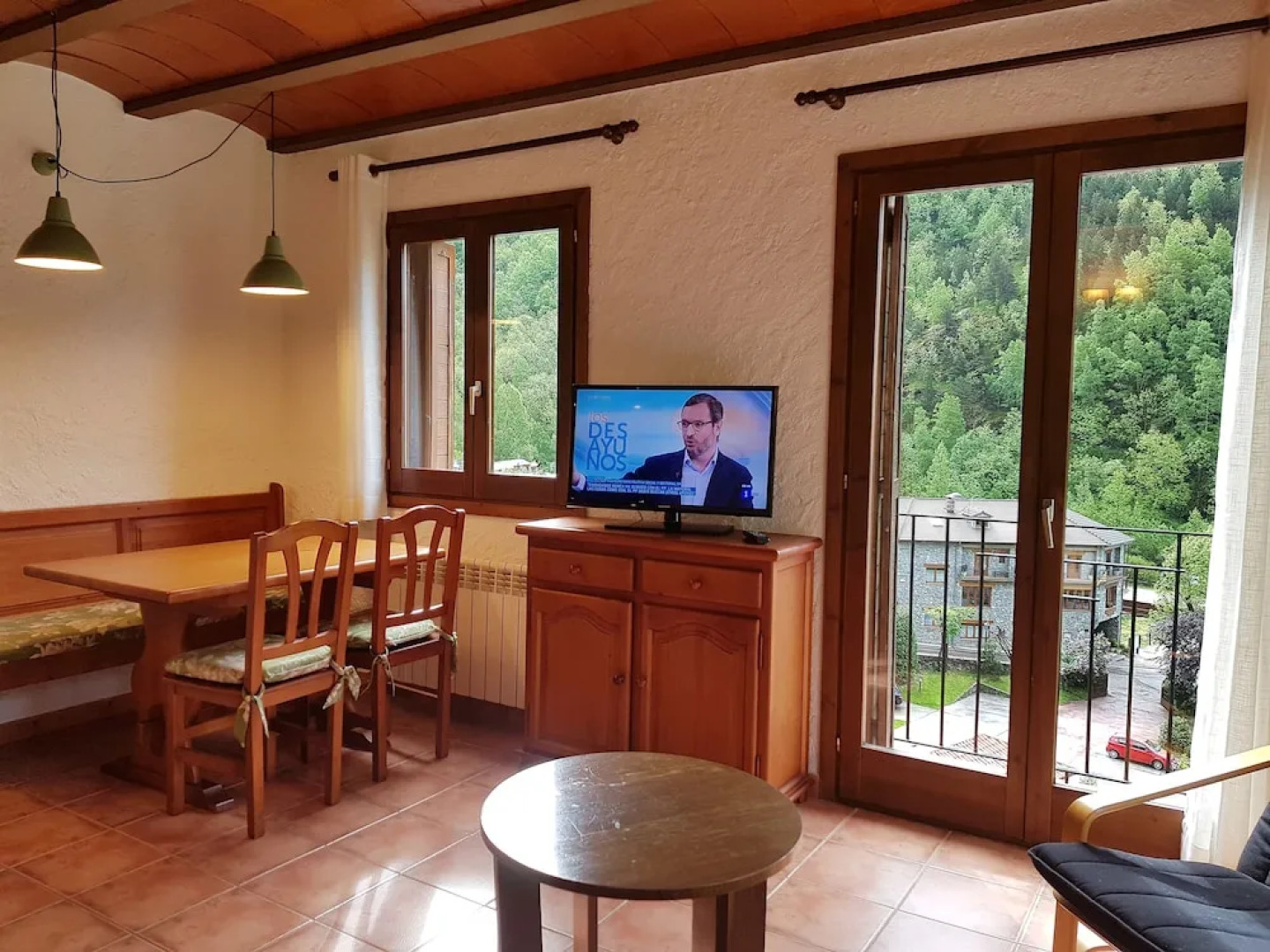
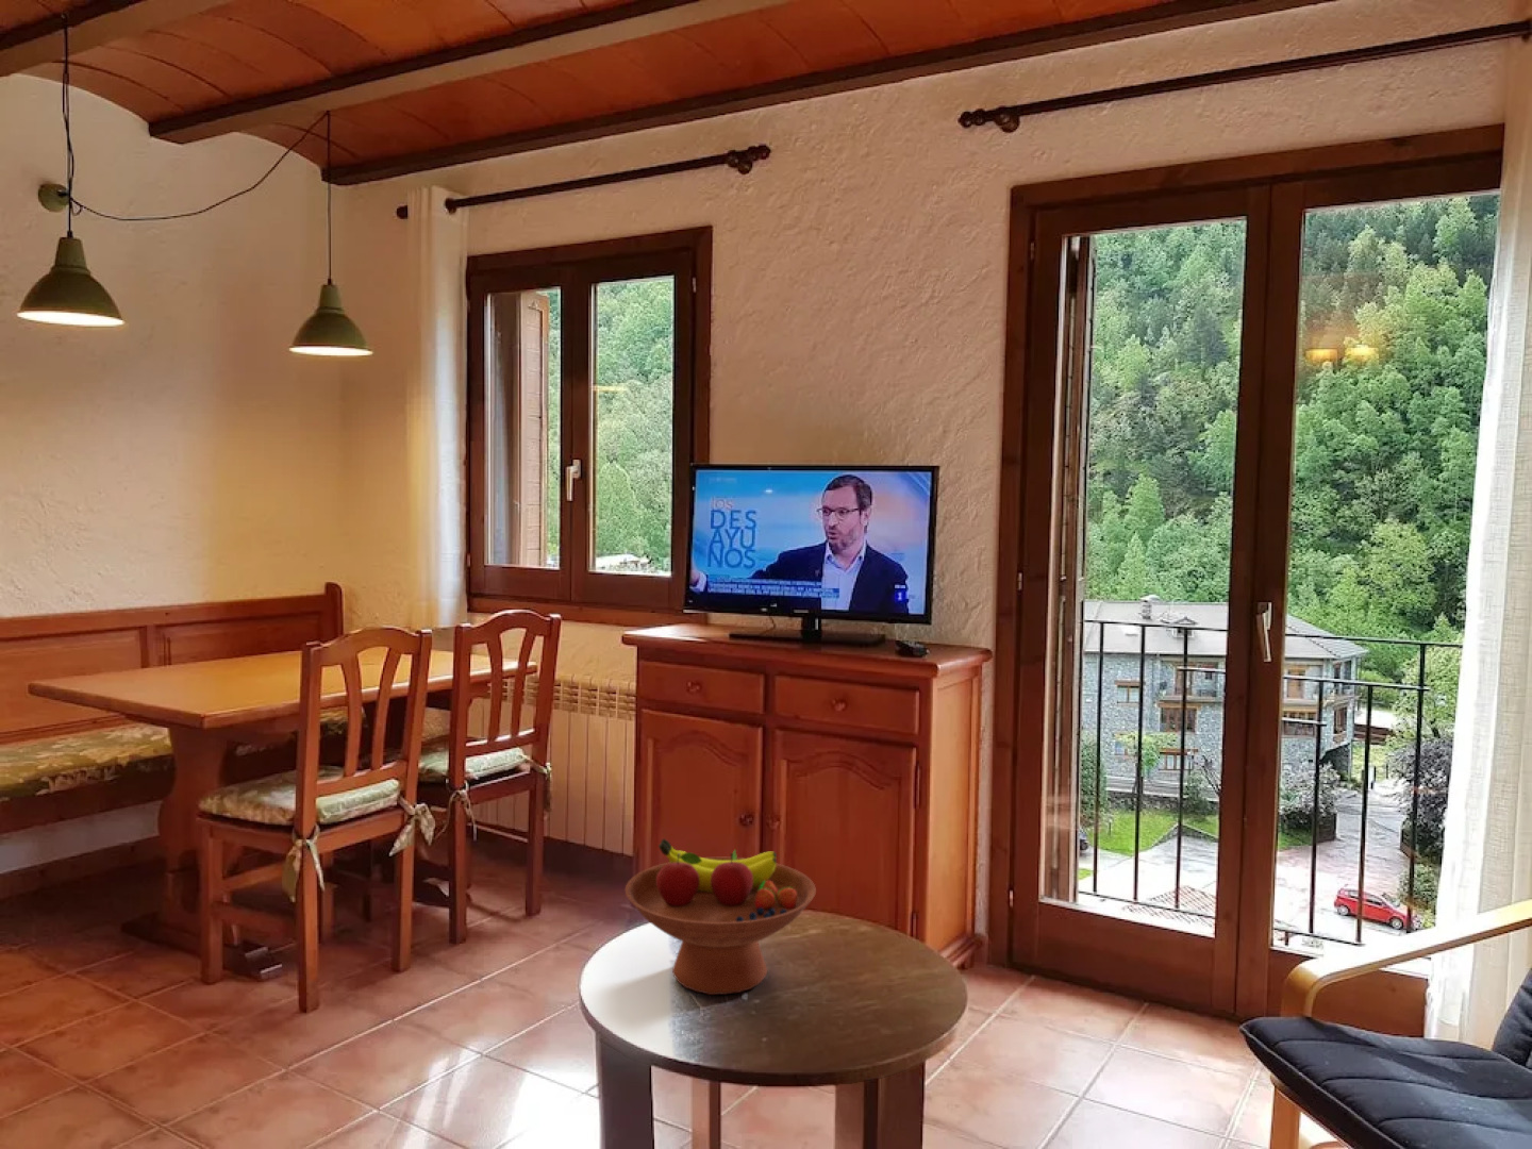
+ fruit bowl (720, 914)
